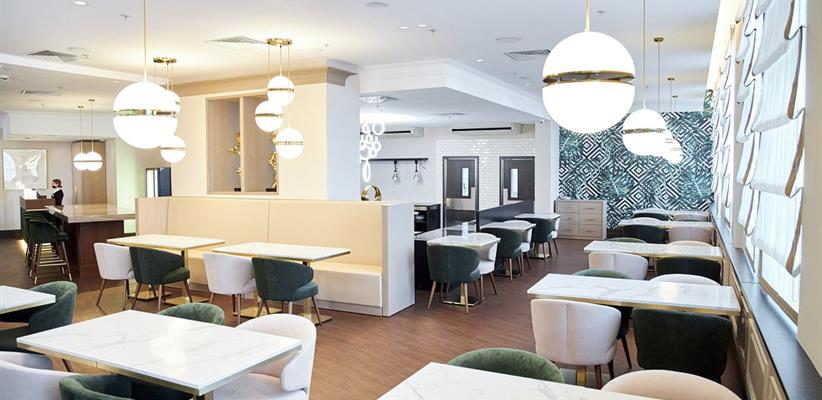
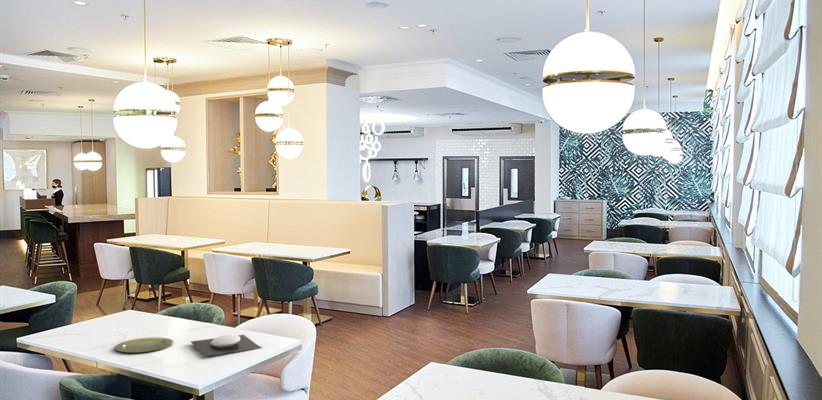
+ plate (225, 341)
+ plate (144, 344)
